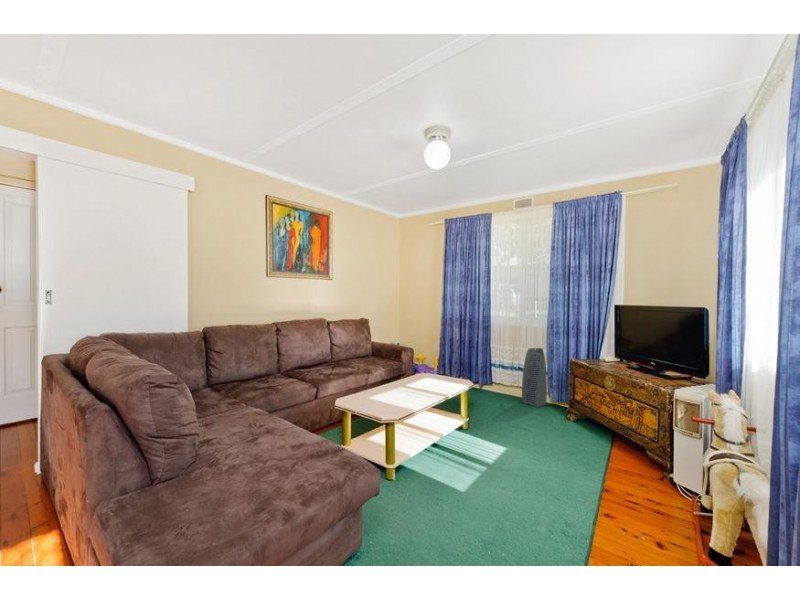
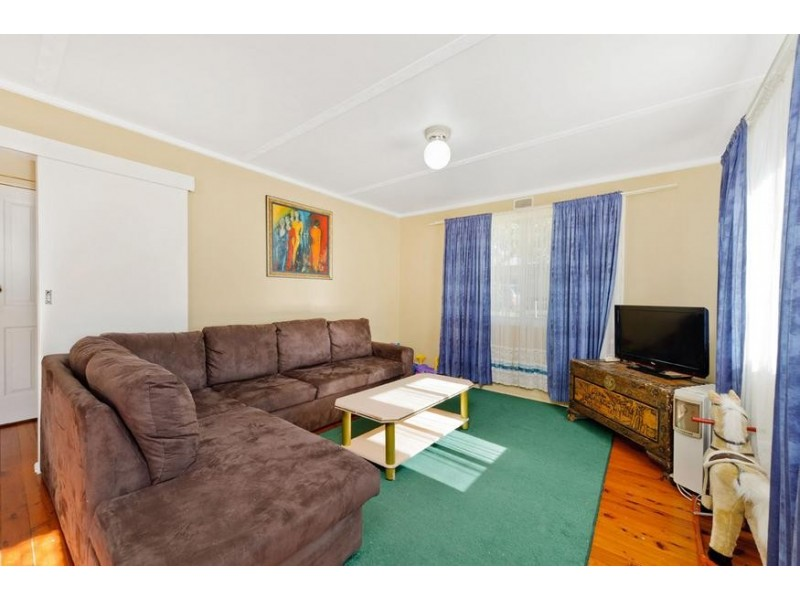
- air purifier (534, 375)
